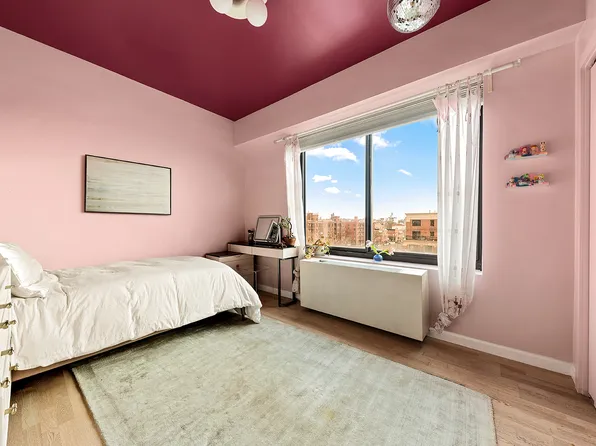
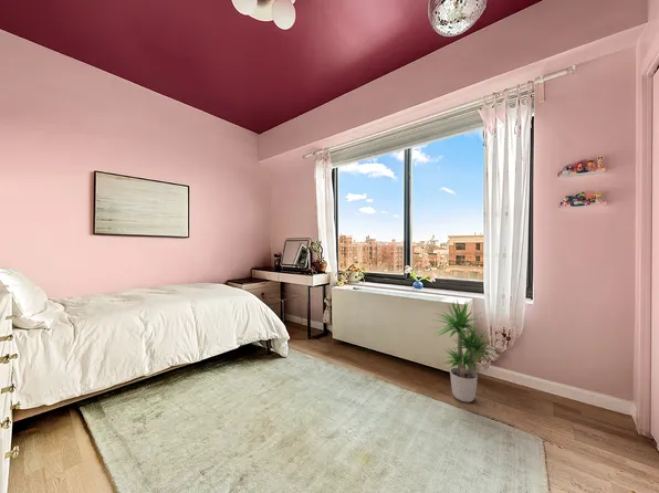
+ potted plant (464, 347)
